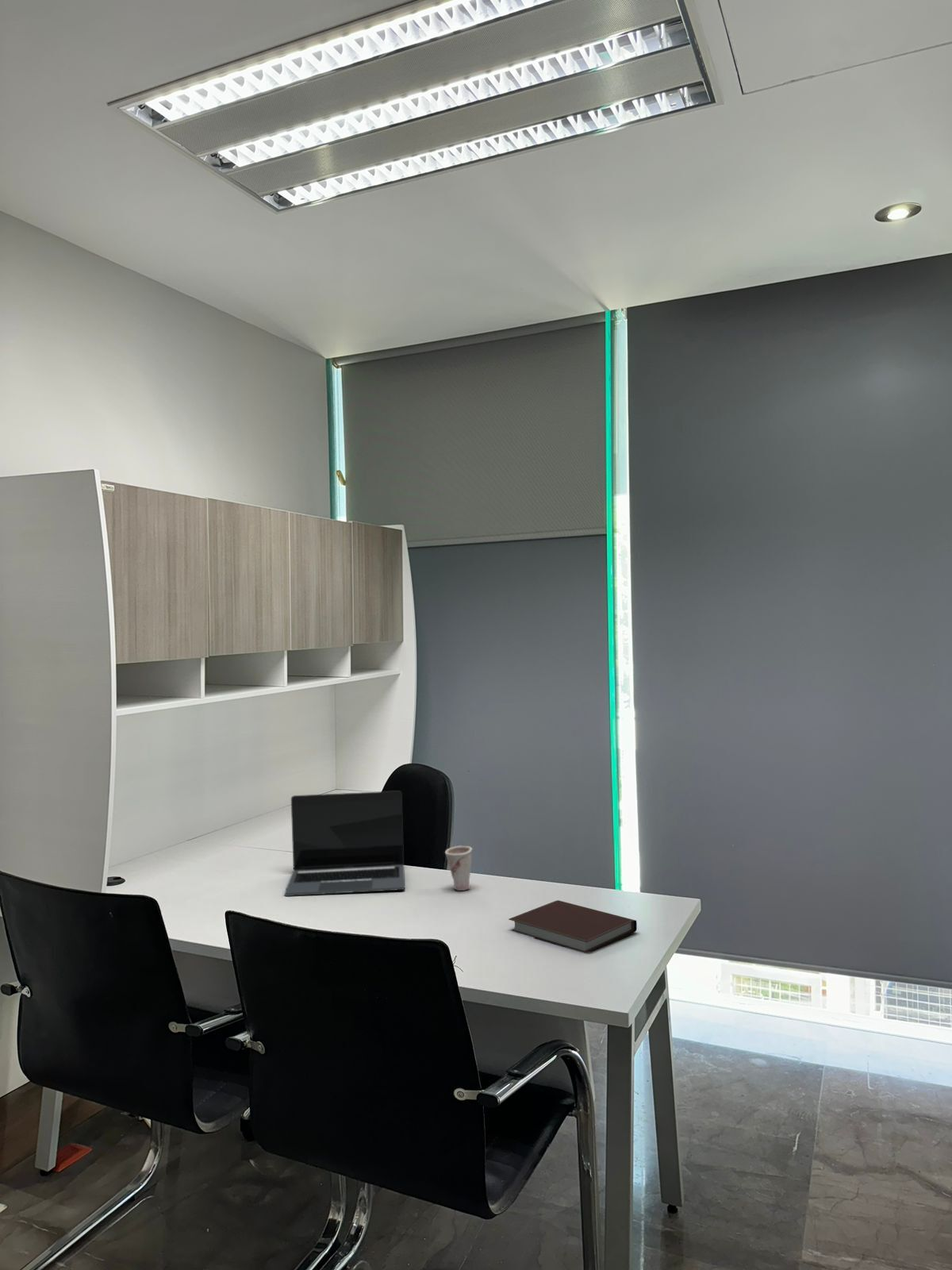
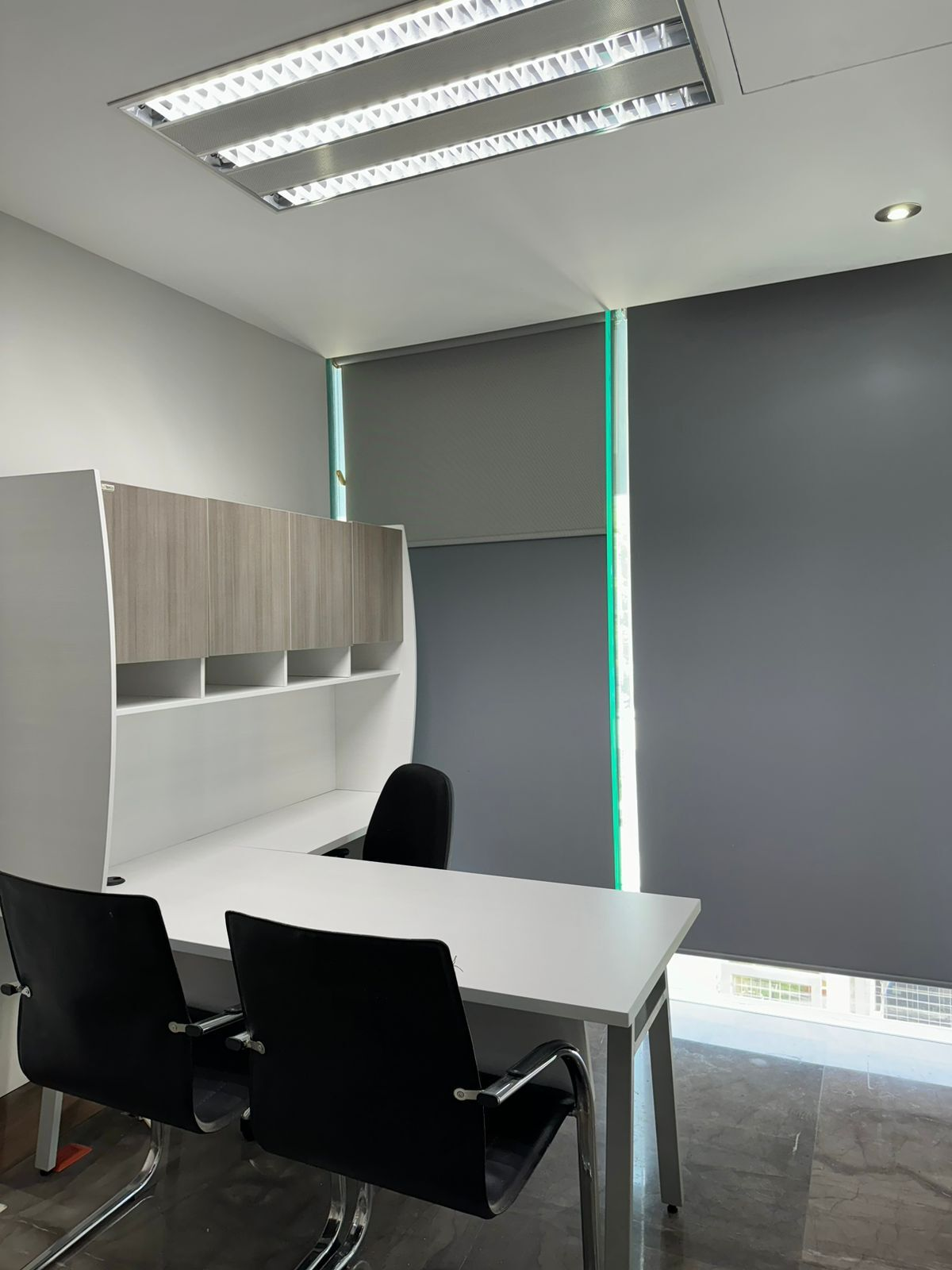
- notebook (572, 925)
- laptop (345, 841)
- cup (459, 868)
